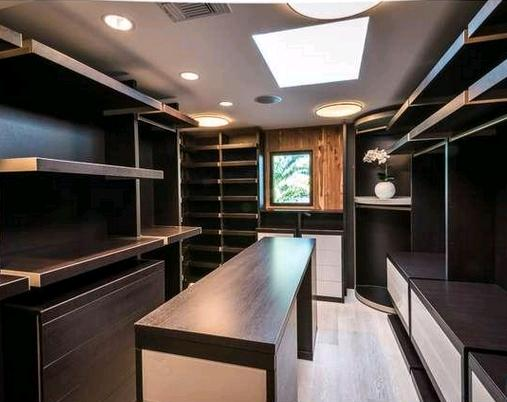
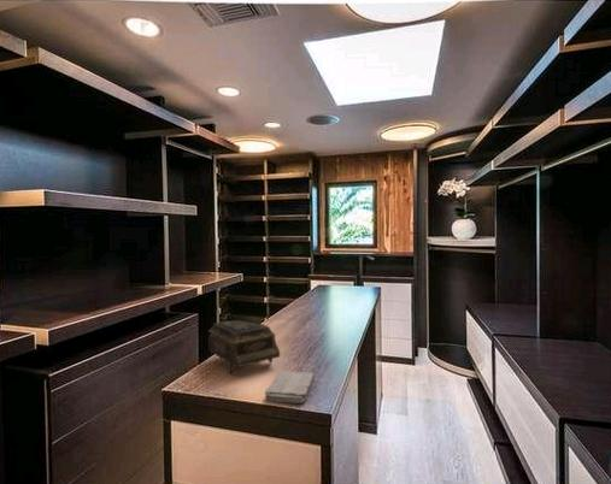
+ washcloth (290, 384)
+ jewelry box (242, 343)
